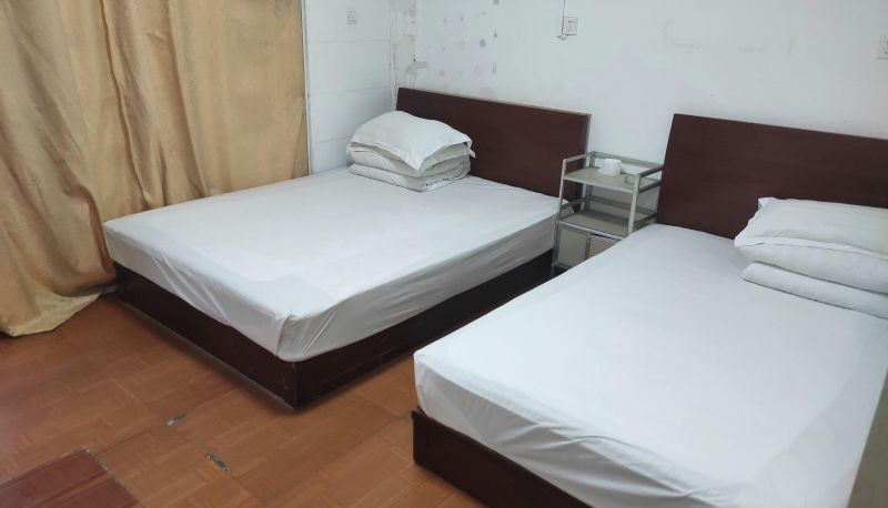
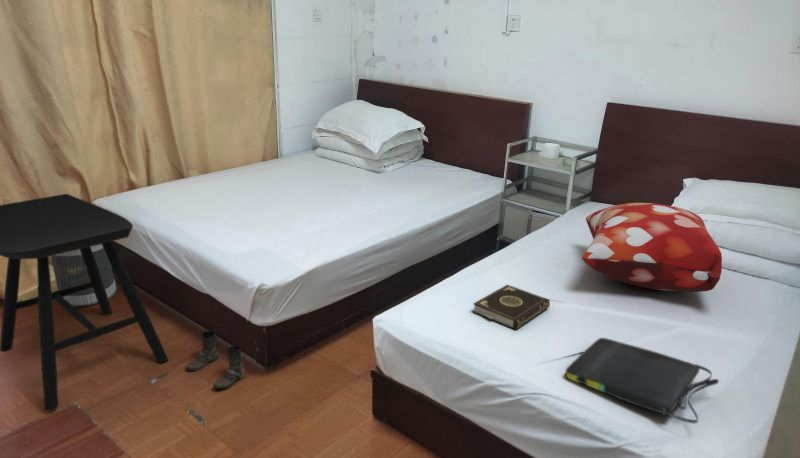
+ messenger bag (642, 375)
+ stool (70, 289)
+ decorative pillow (644, 243)
+ book (511, 306)
+ boots (214, 359)
+ wastebasket (83, 268)
